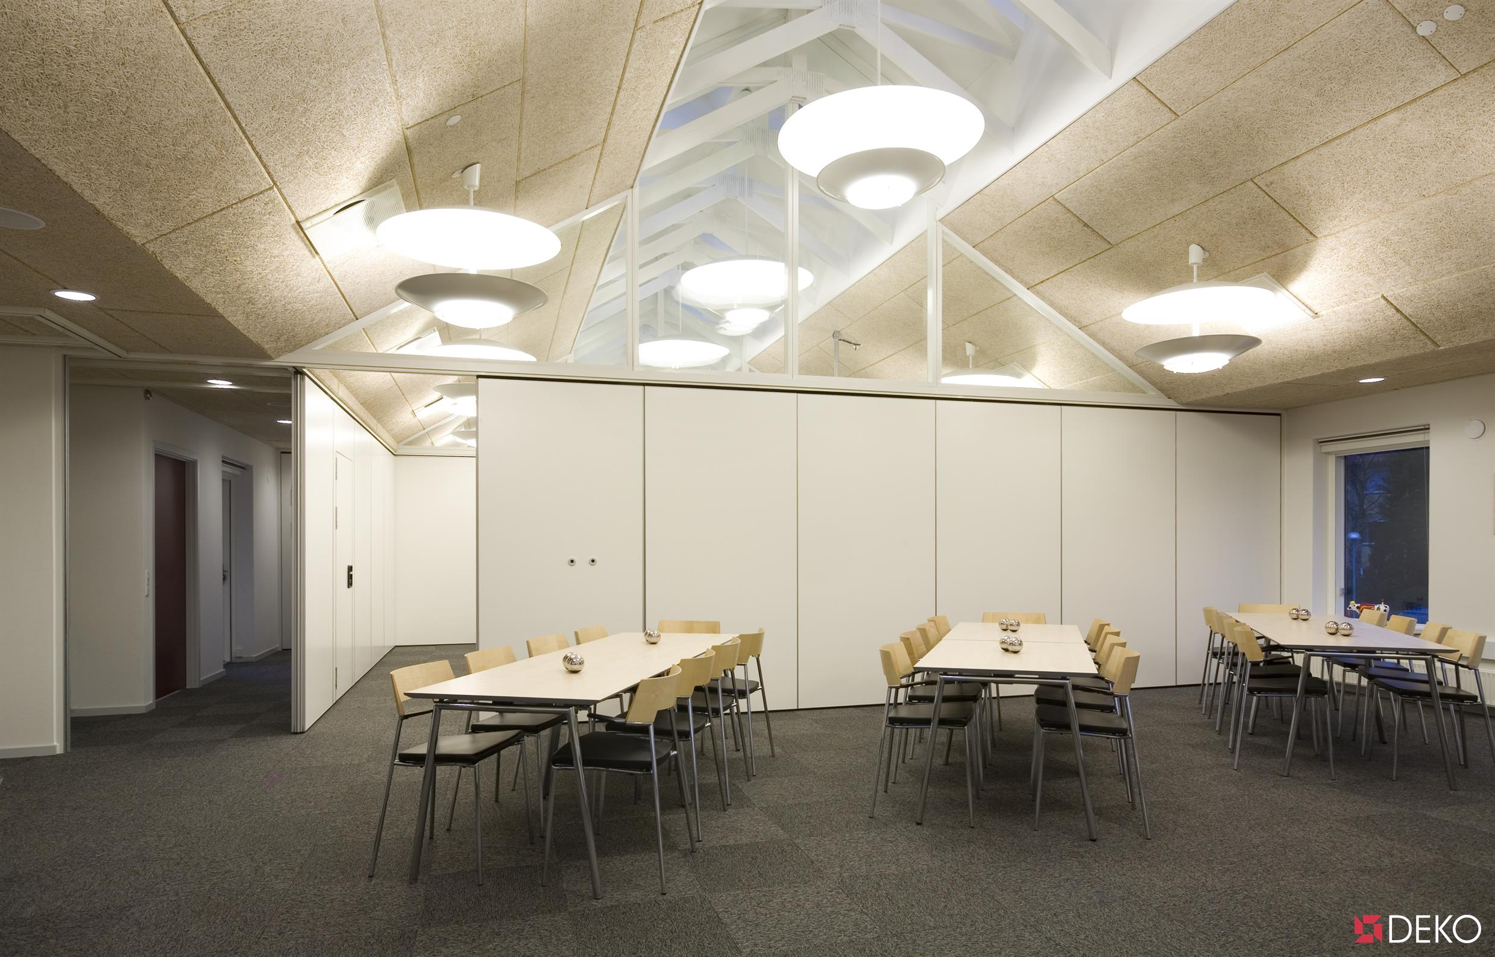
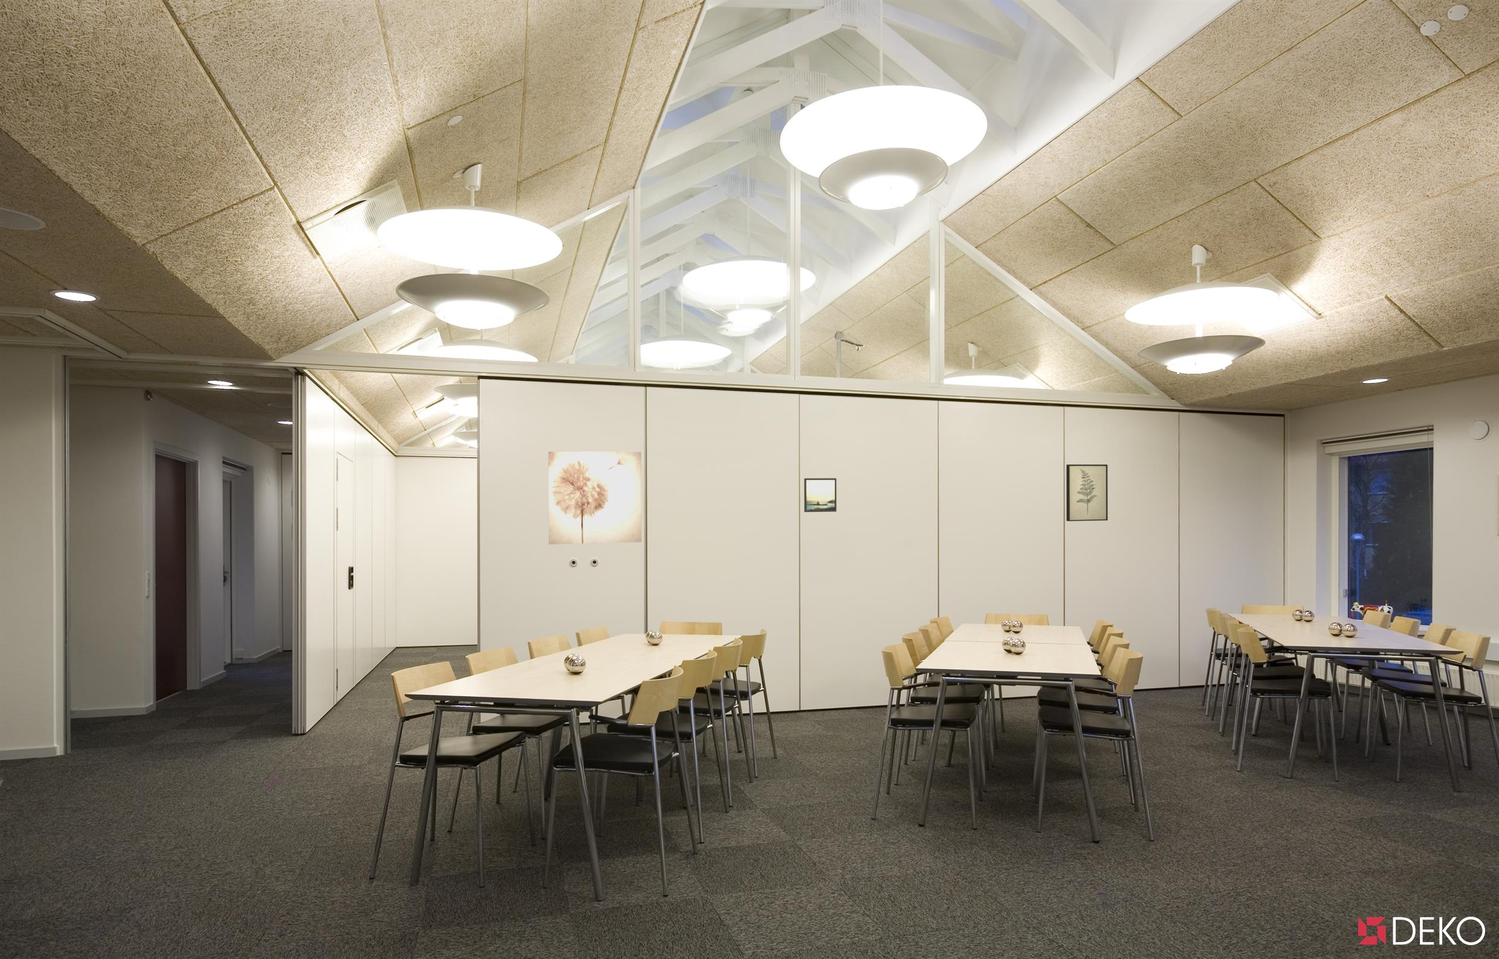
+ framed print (821, 495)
+ wall art (595, 497)
+ wall art (1087, 493)
